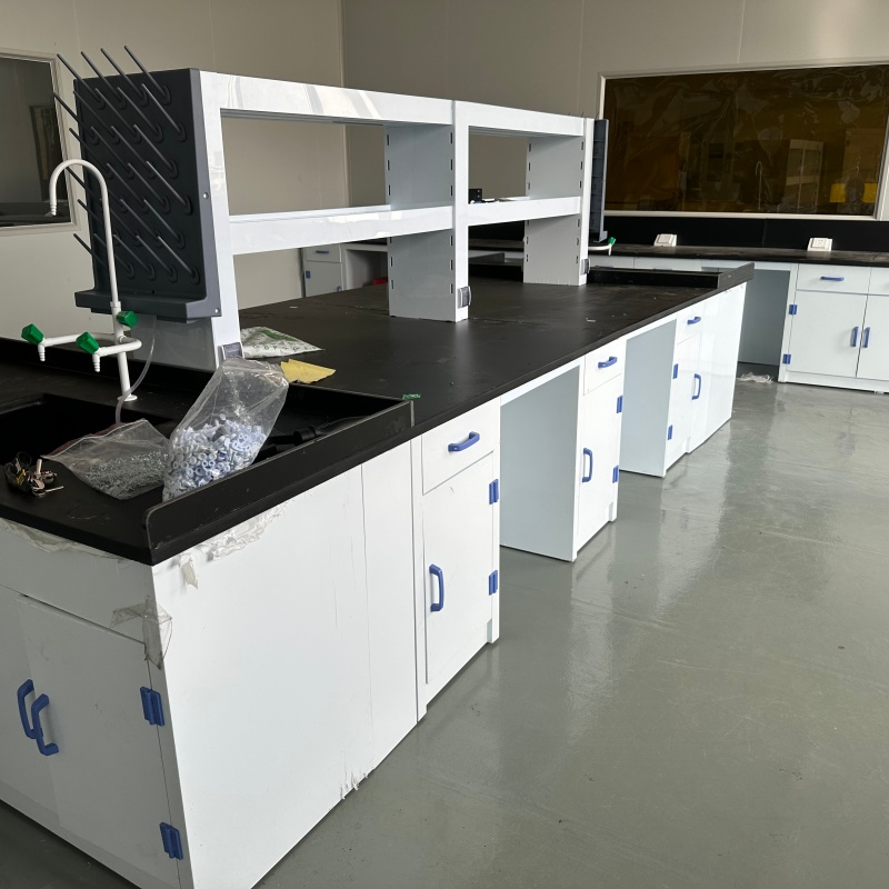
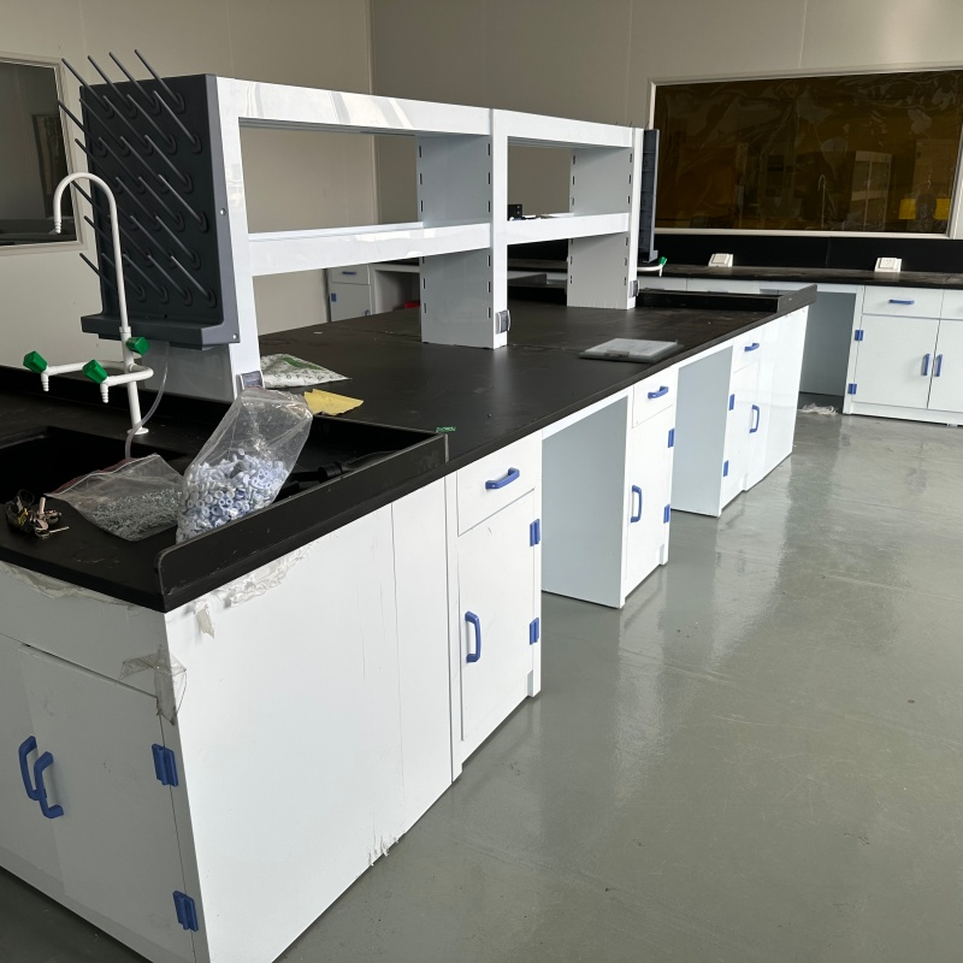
+ clipboard (631, 348)
